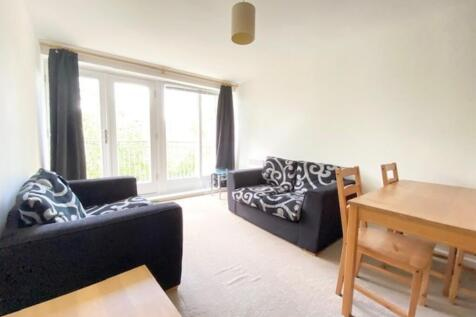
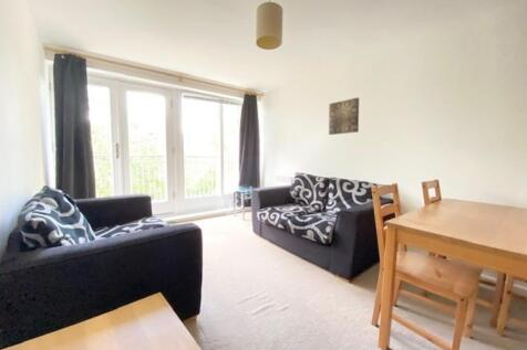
+ wall art (342, 117)
